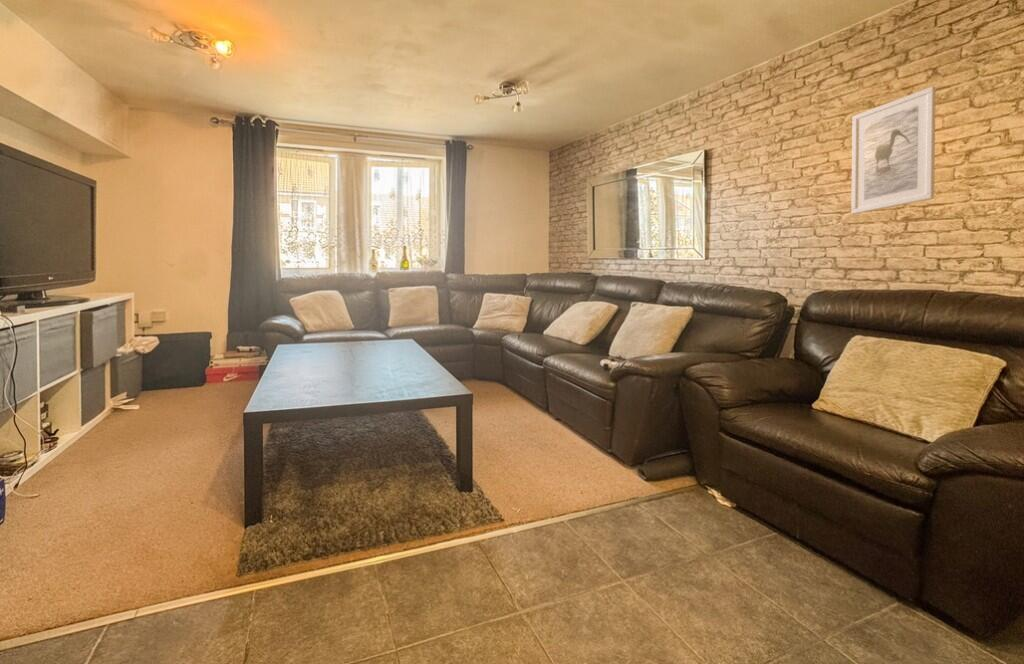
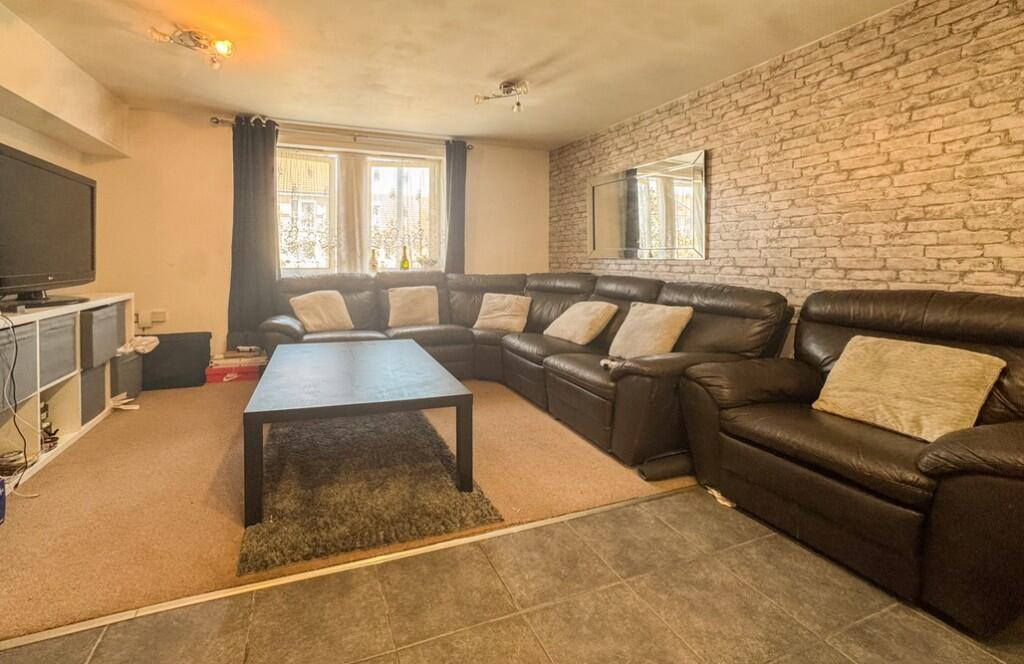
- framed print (890, 154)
